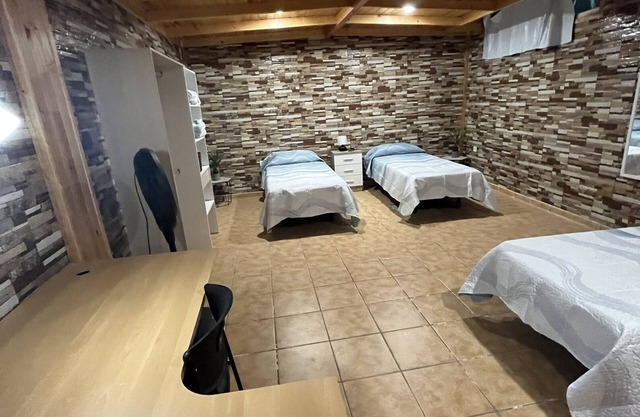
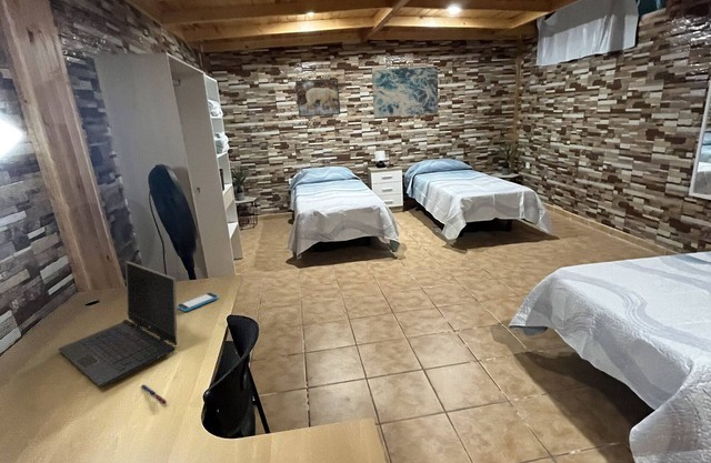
+ laptop computer (119, 323)
+ pen (152, 393)
+ smartphone (198, 301)
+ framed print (318, 98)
+ wall art (405, 92)
